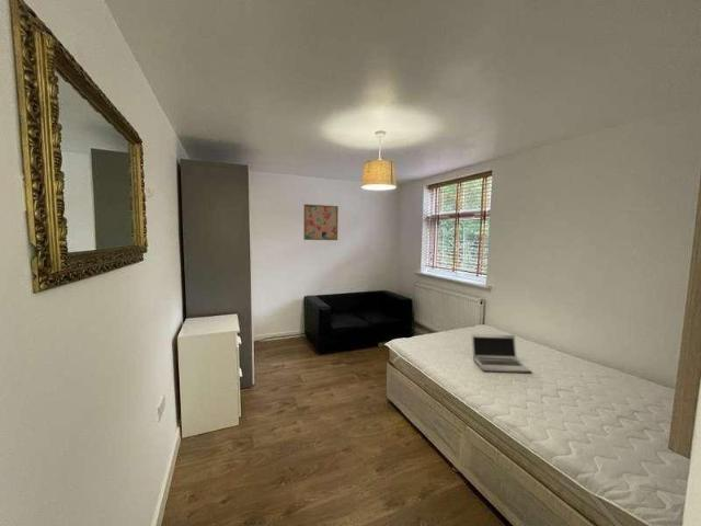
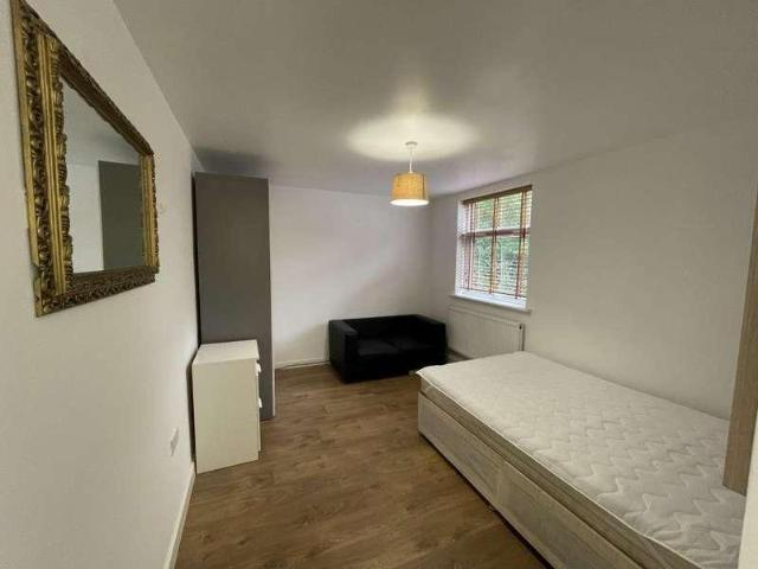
- laptop (499, 352)
- wall art (321, 222)
